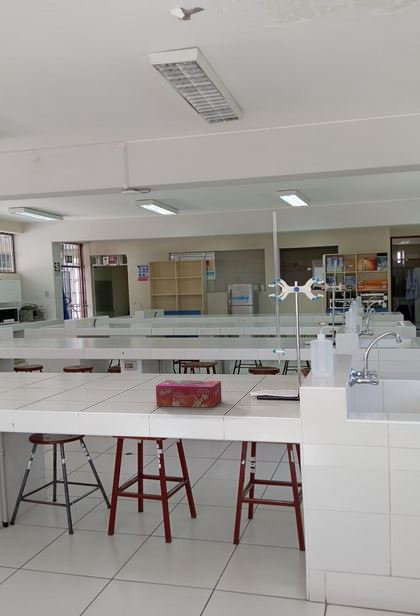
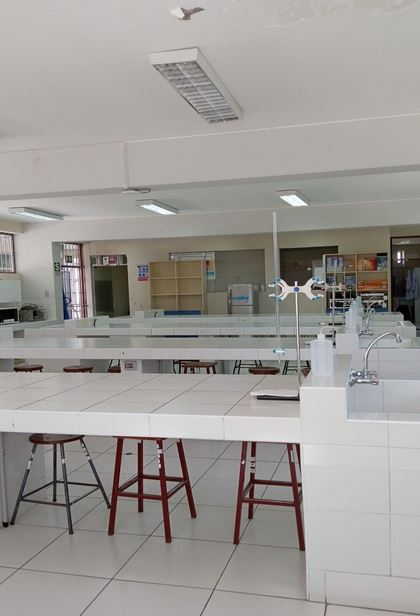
- tissue box (189, 393)
